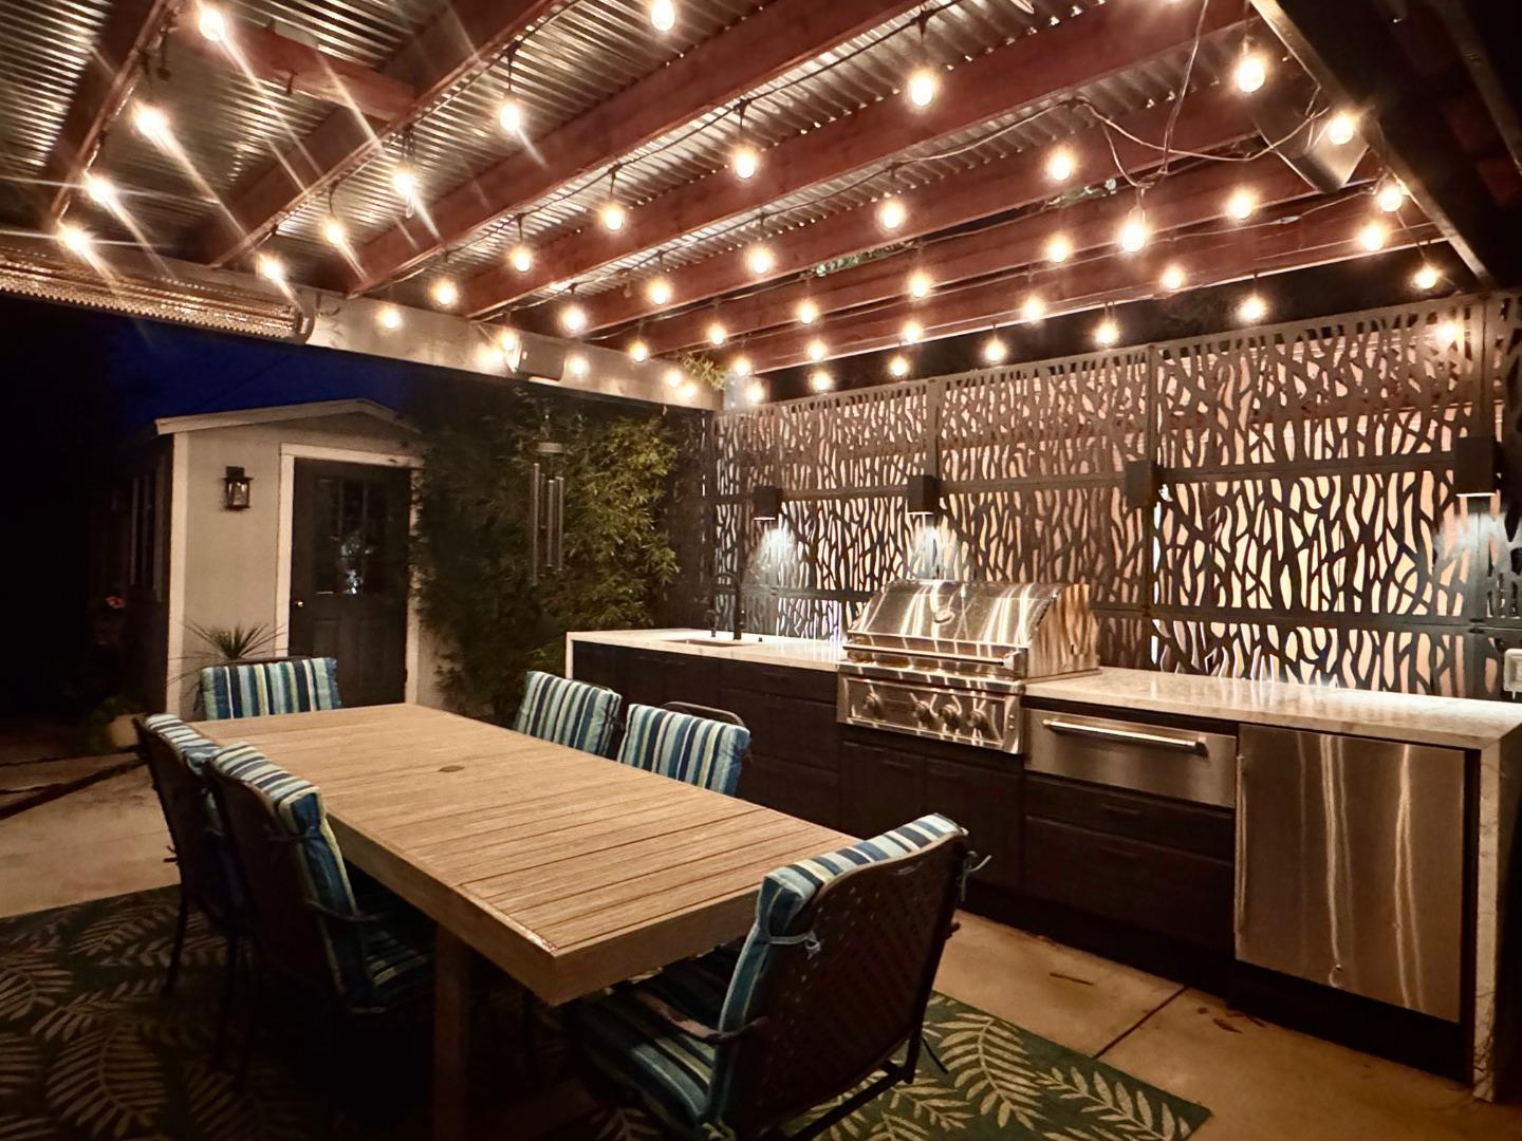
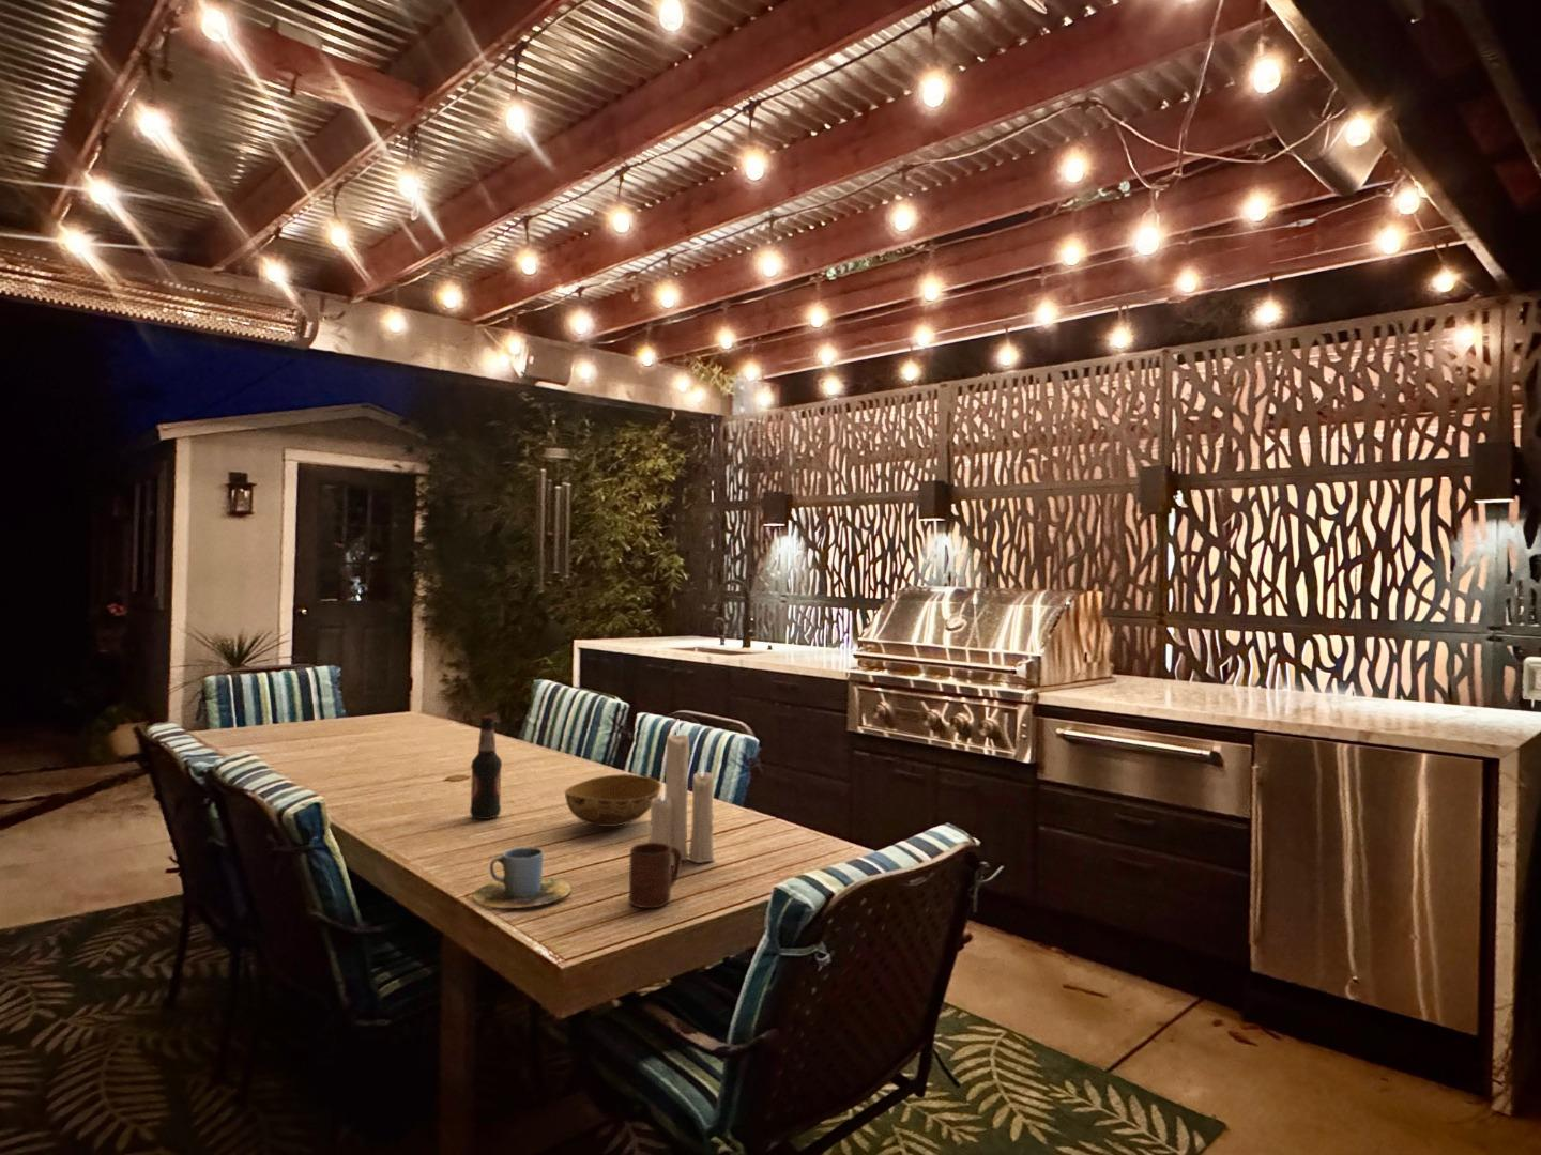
+ cup (654, 872)
+ bowl (612, 804)
+ bottle (485, 766)
+ candle (679, 786)
+ cup (522, 871)
